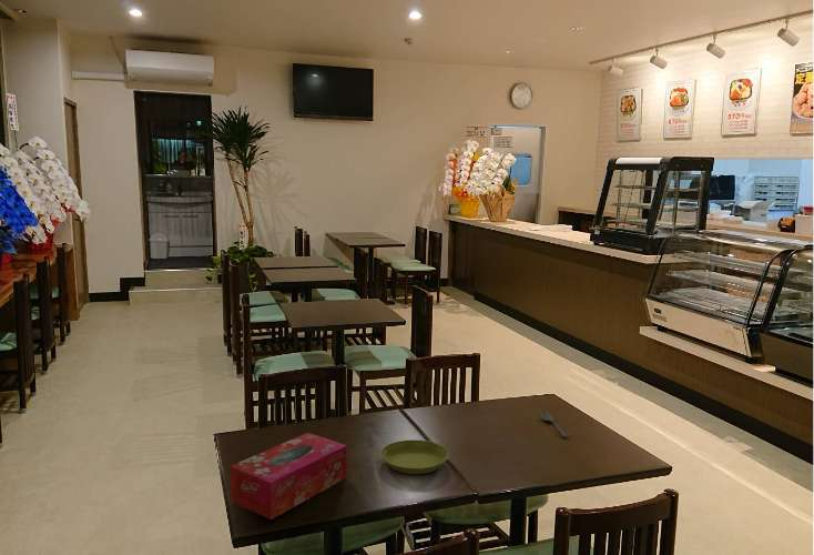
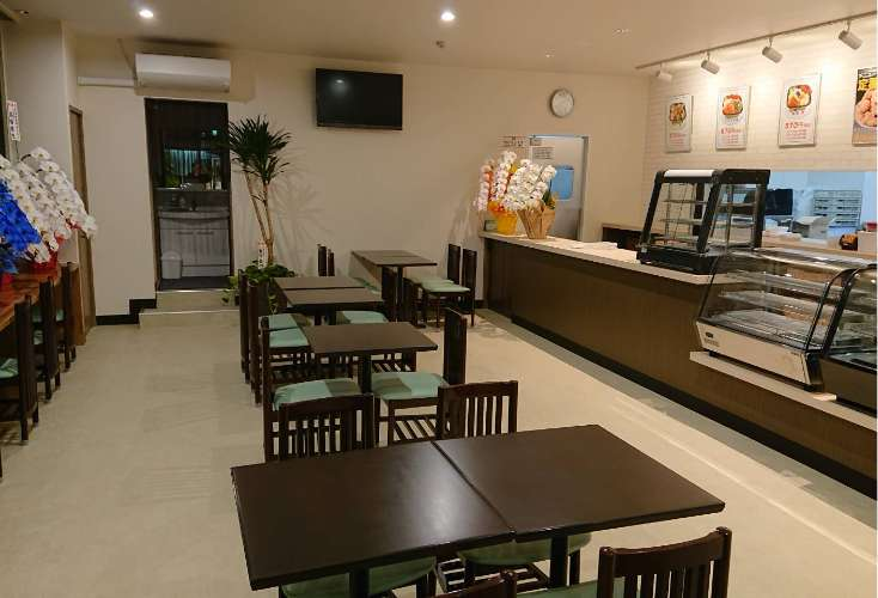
- spoon (554, 423)
- saucer (414, 457)
- tissue box (291, 472)
